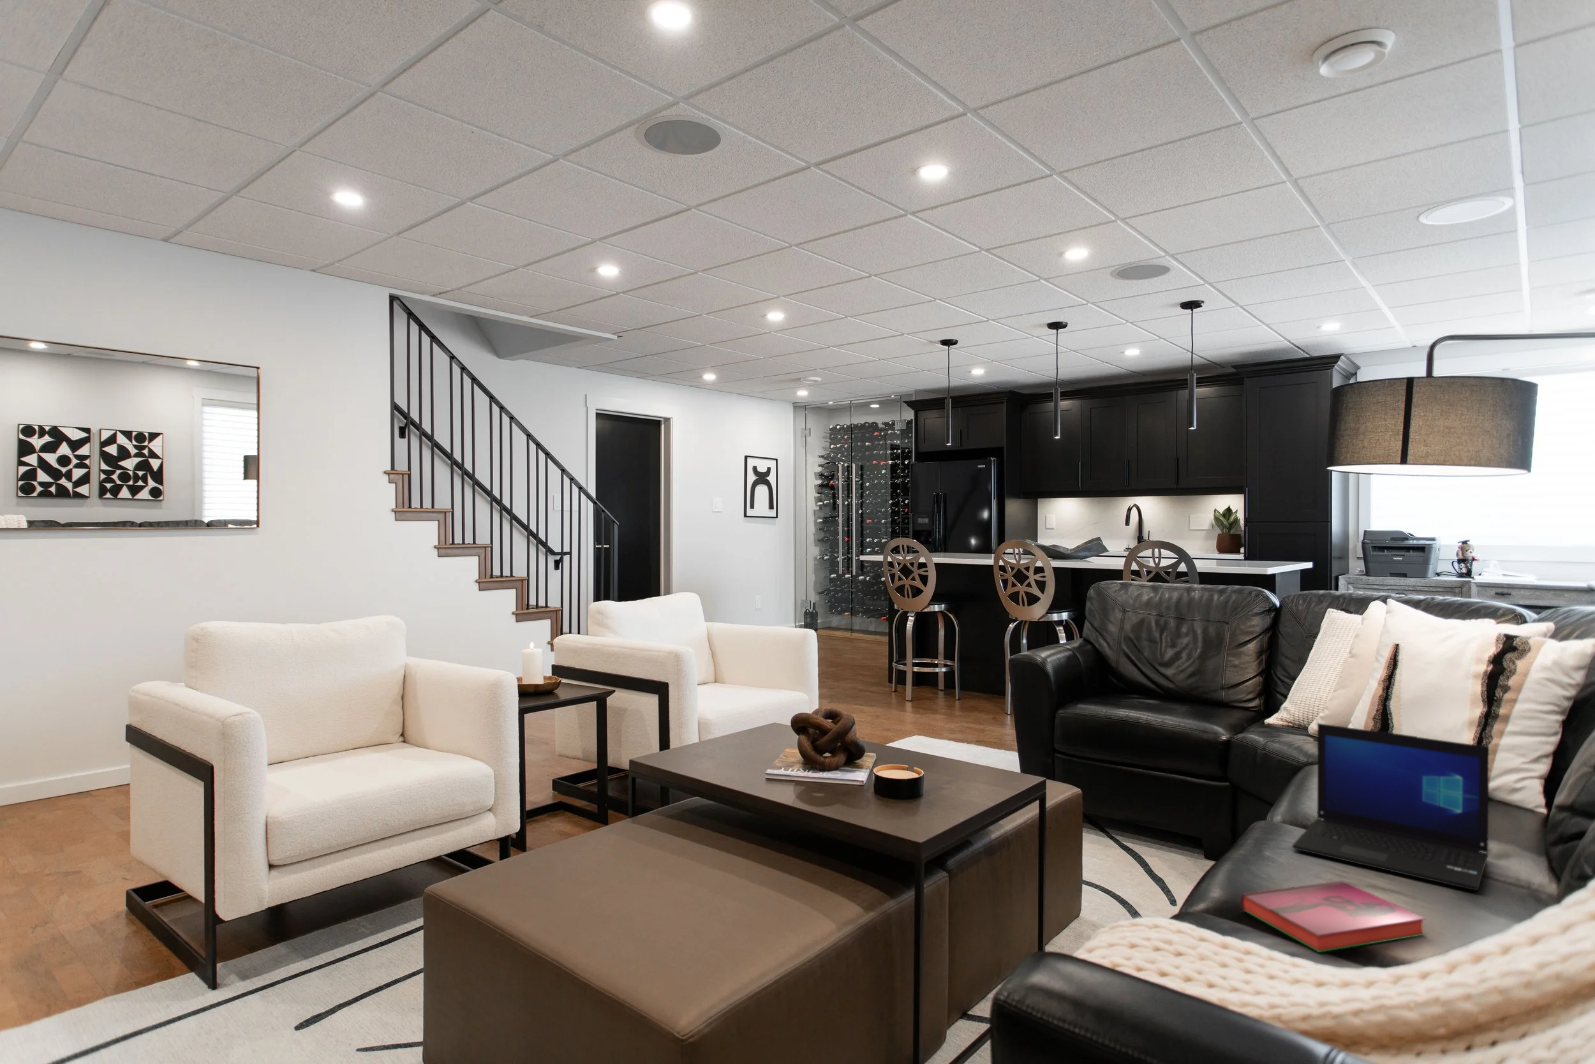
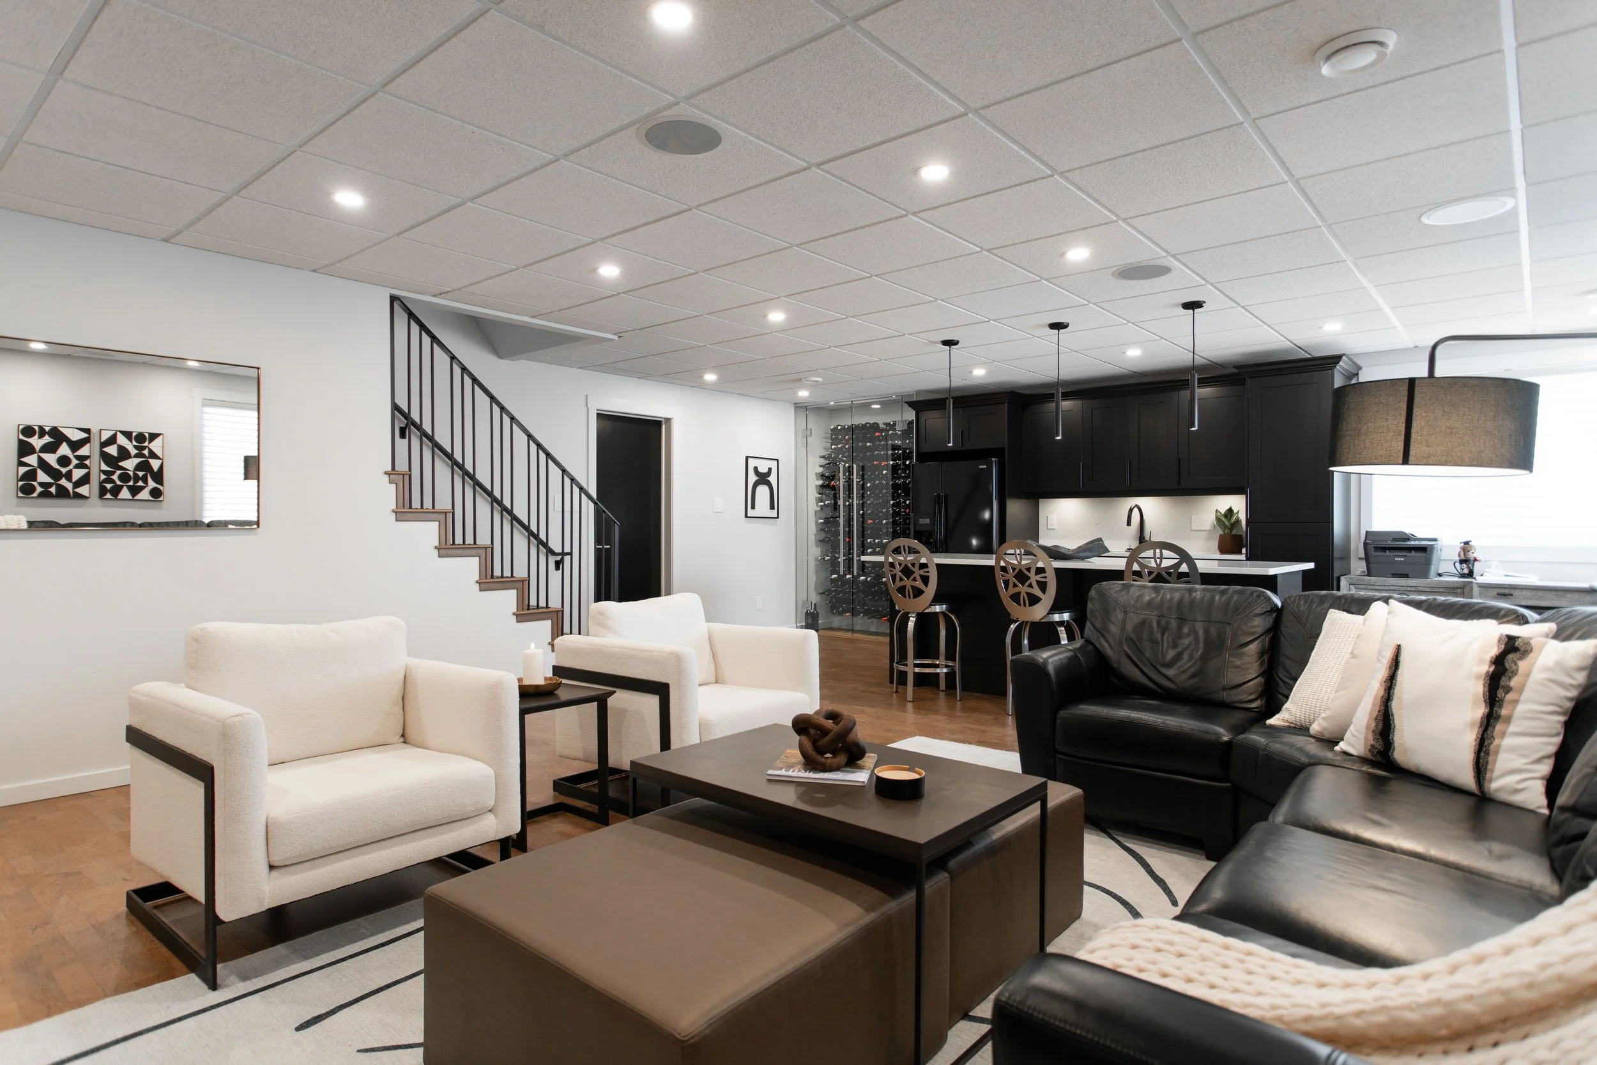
- laptop (1390, 799)
- hardback book (1330, 913)
